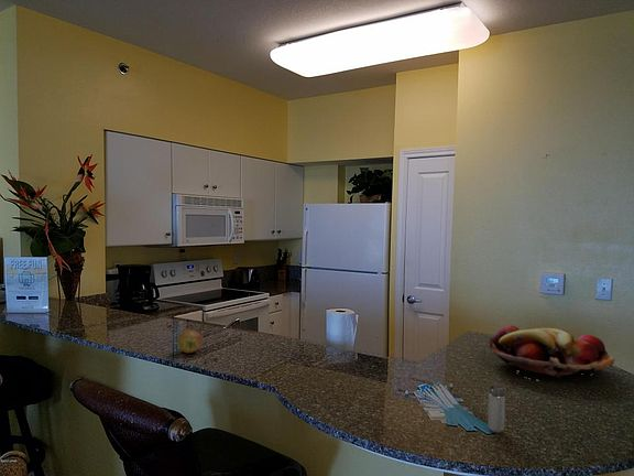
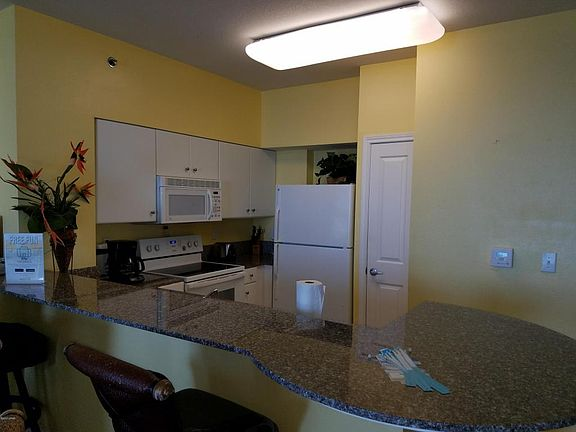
- shaker (496, 407)
- apple (189, 340)
- fruit basket (549, 349)
